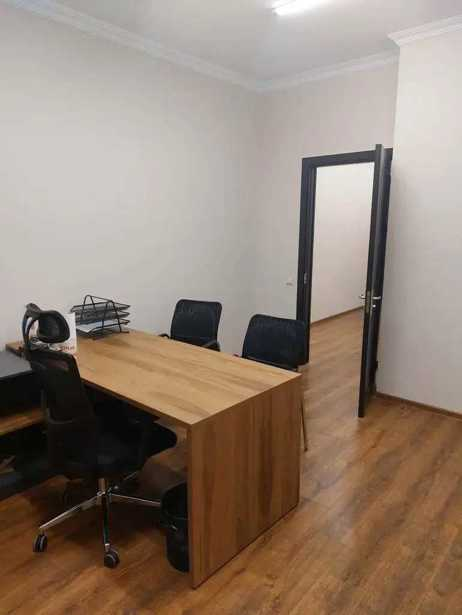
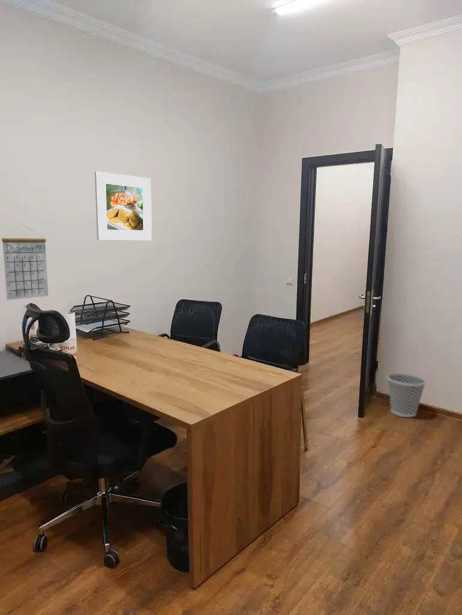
+ wastebasket (404, 395)
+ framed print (125, 208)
+ calendar (26, 261)
